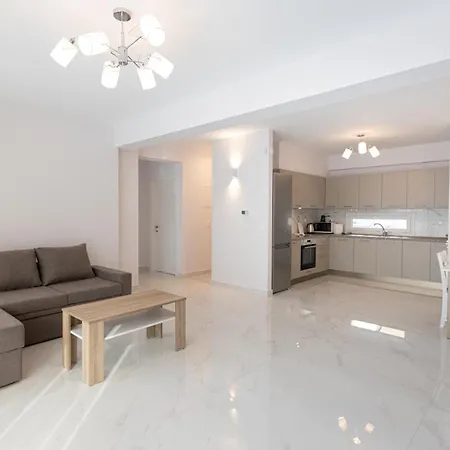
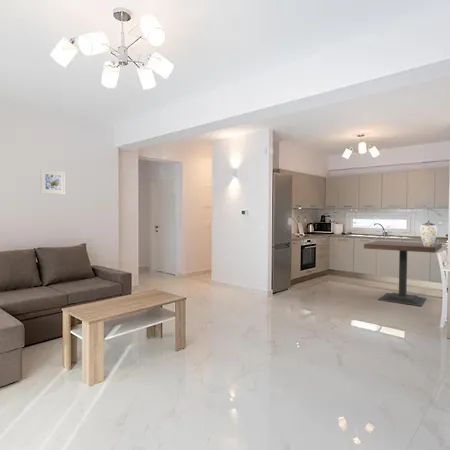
+ dining table (403, 271)
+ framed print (53, 182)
+ decorative urn (428, 233)
